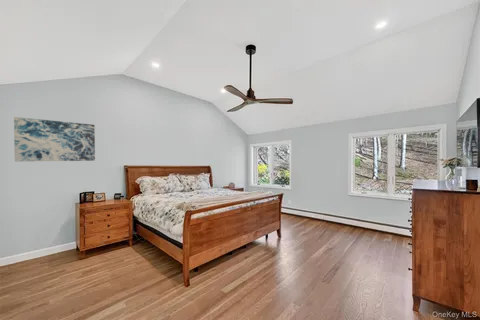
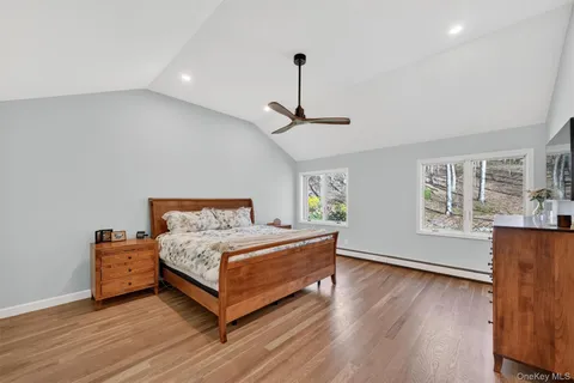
- wall art (58, 141)
